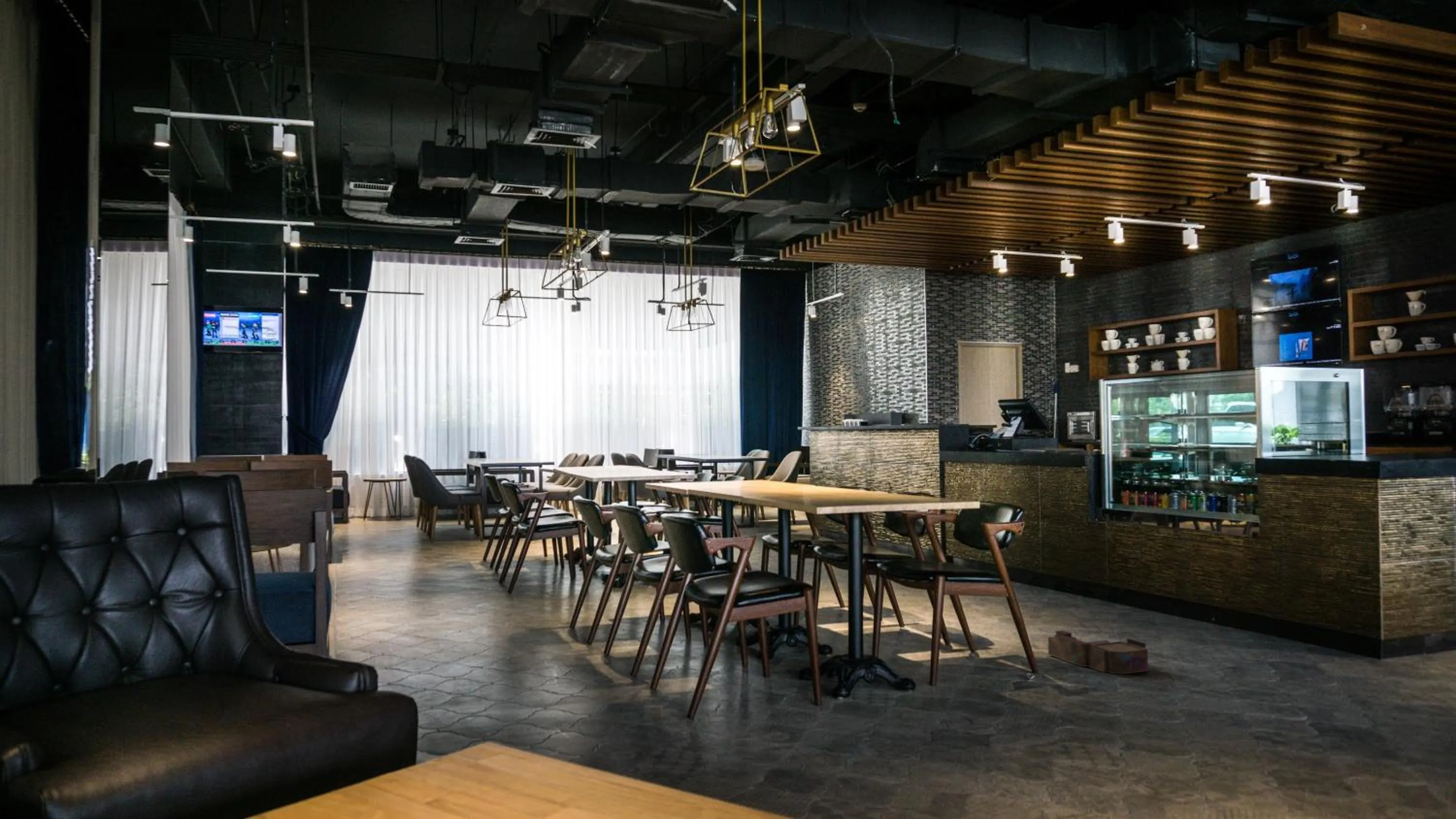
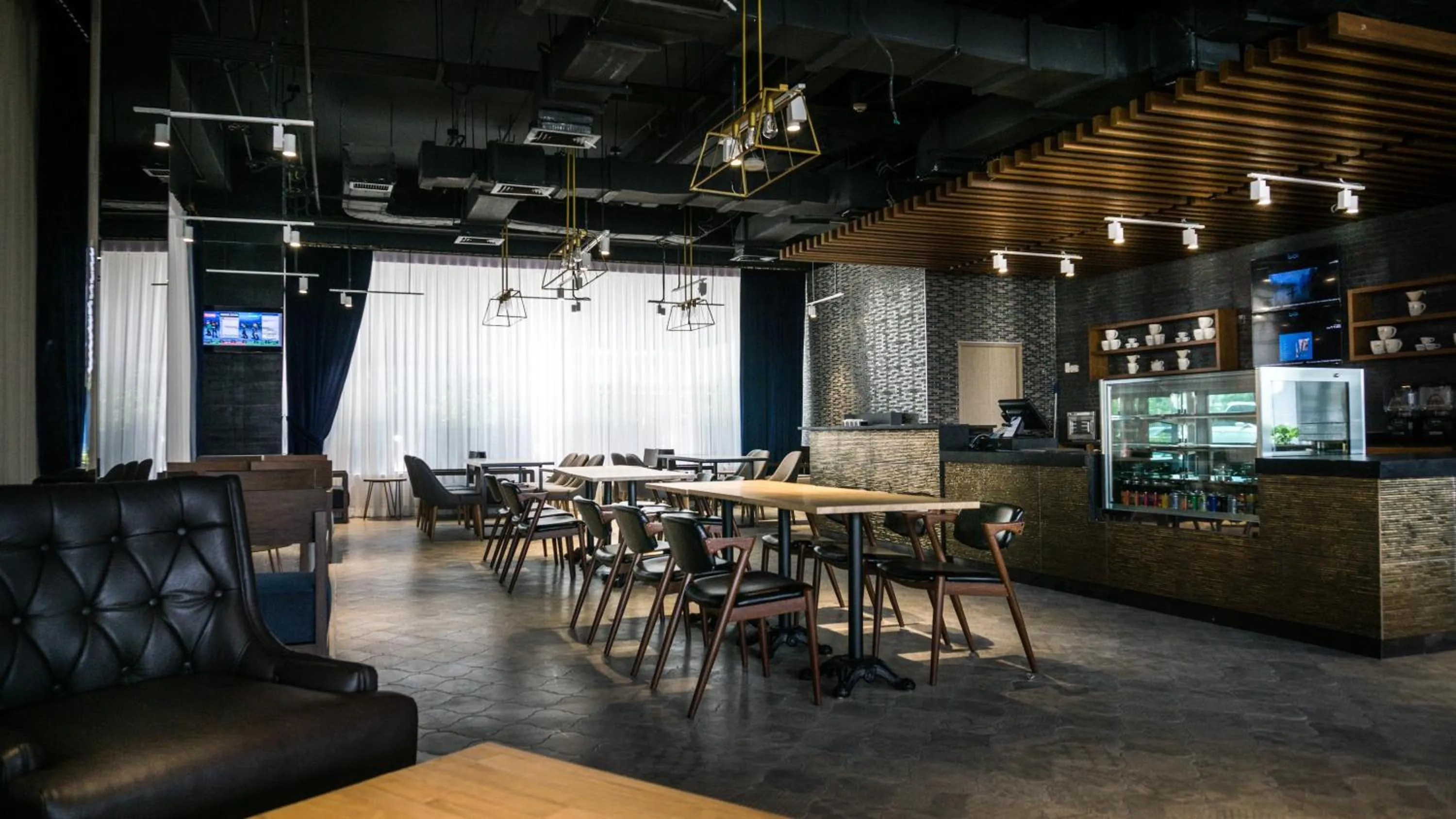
- architectural model (1096, 649)
